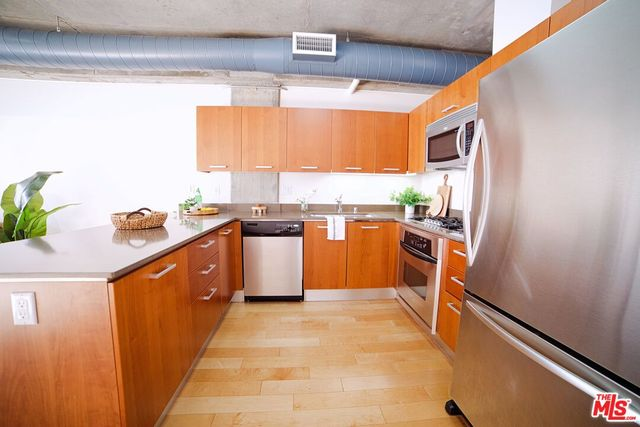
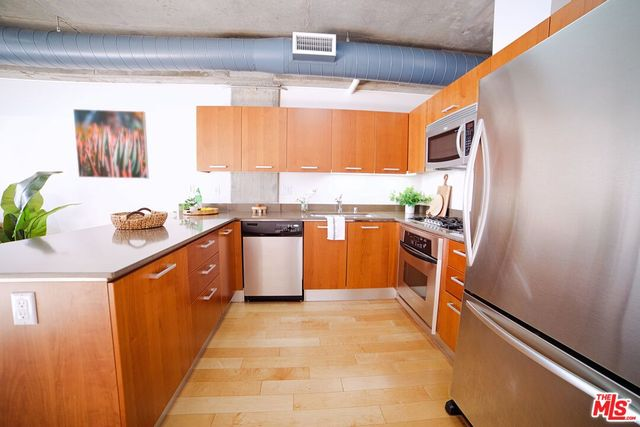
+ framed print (111, 144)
